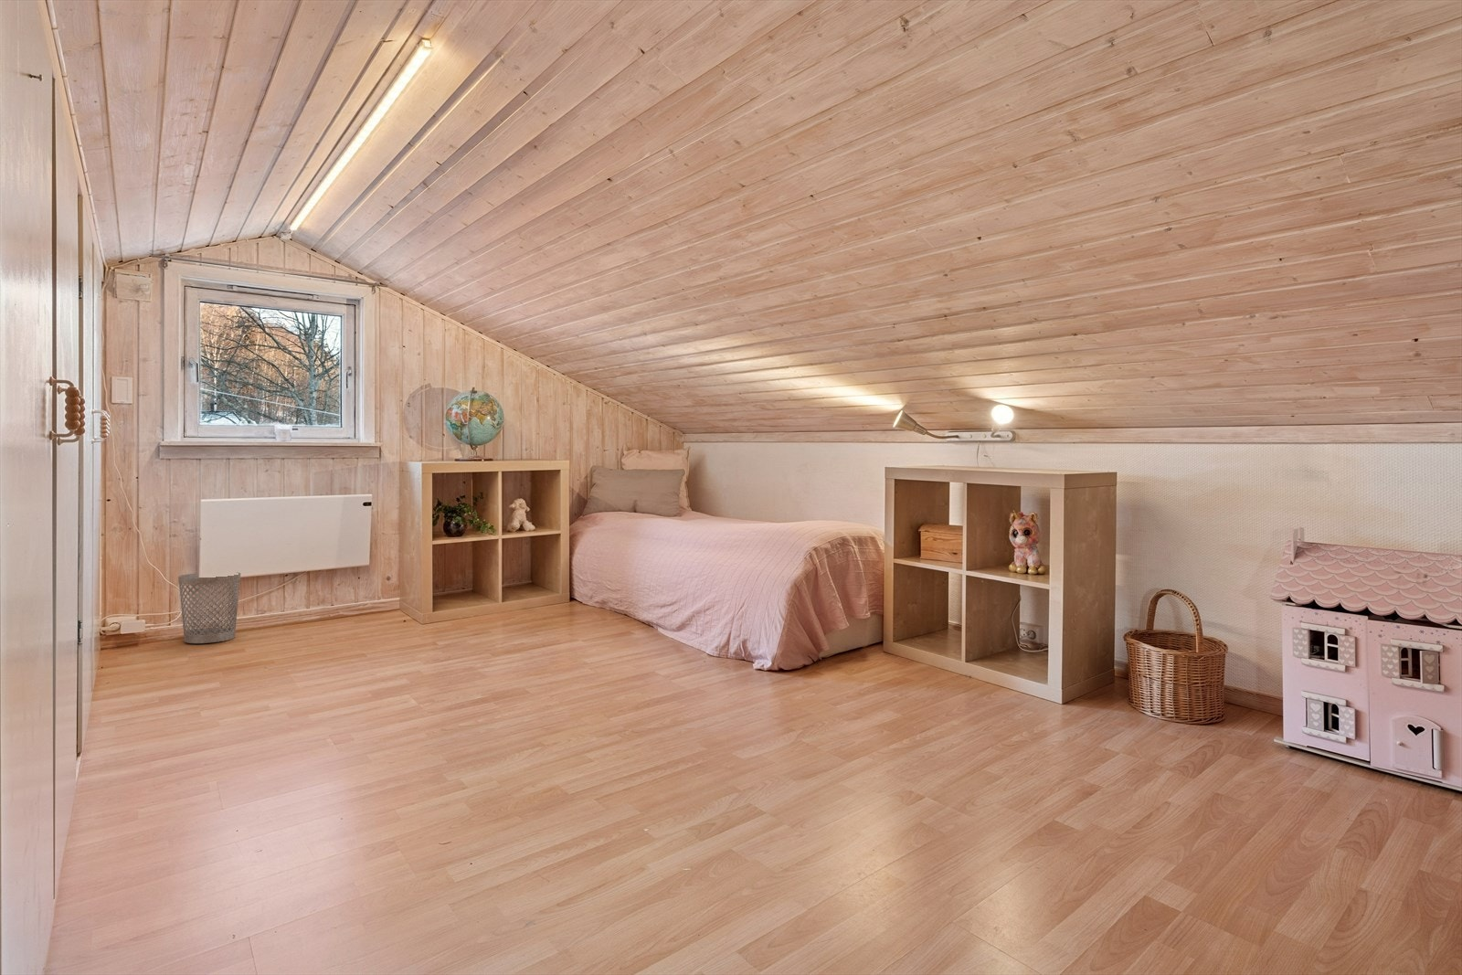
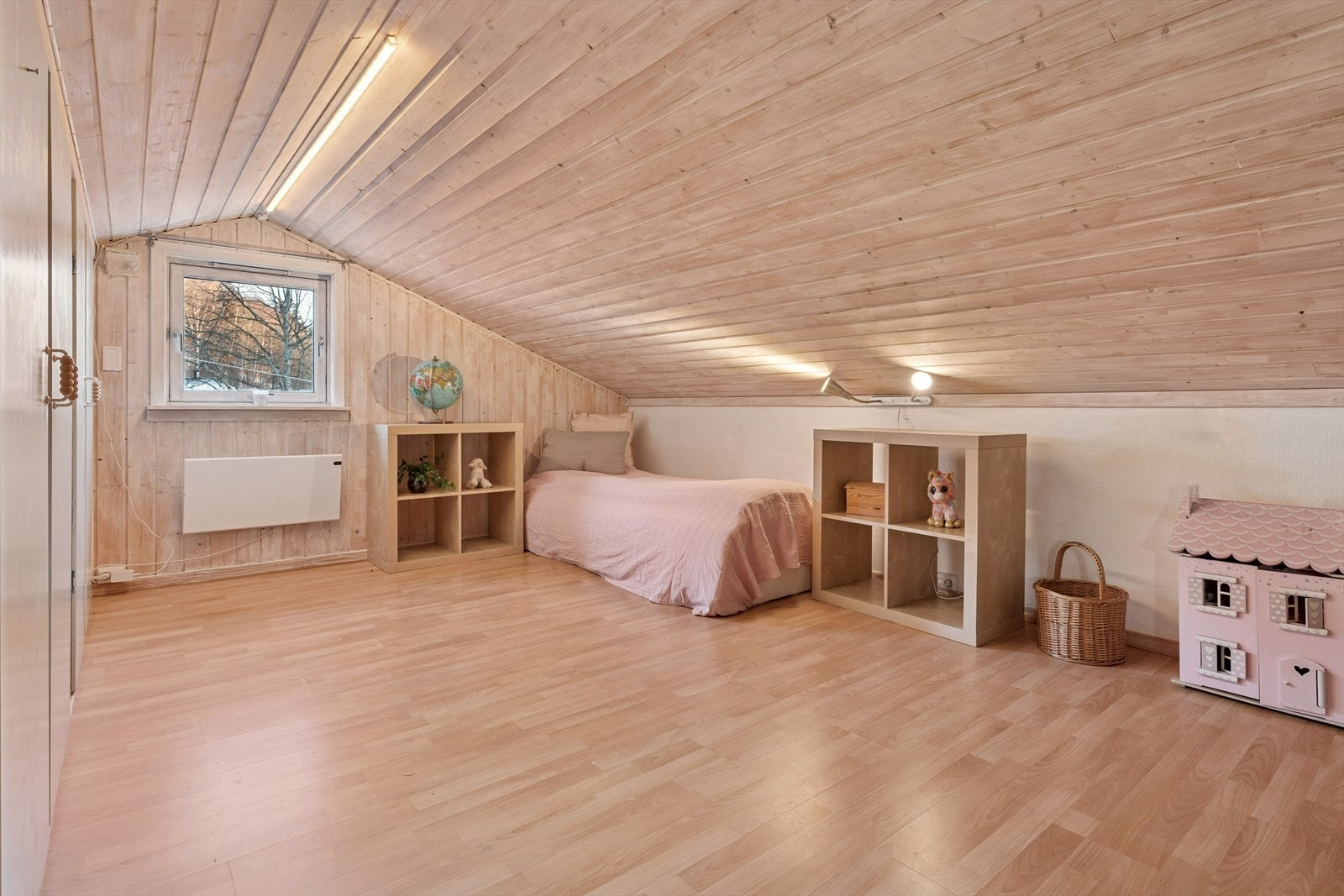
- wastebasket (209, 607)
